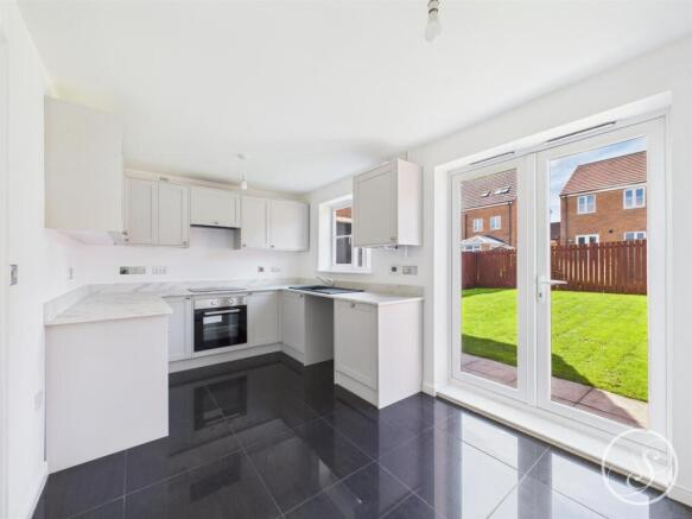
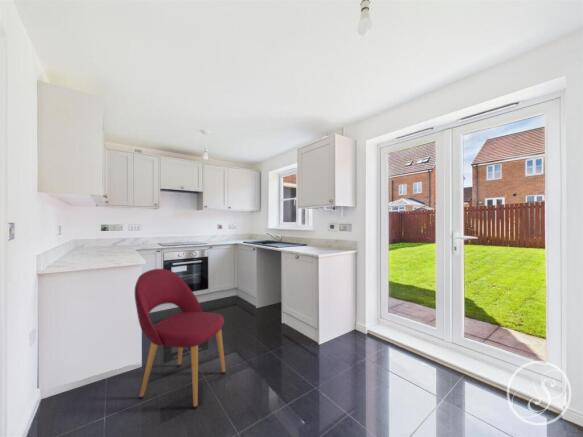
+ dining chair (182, 327)
